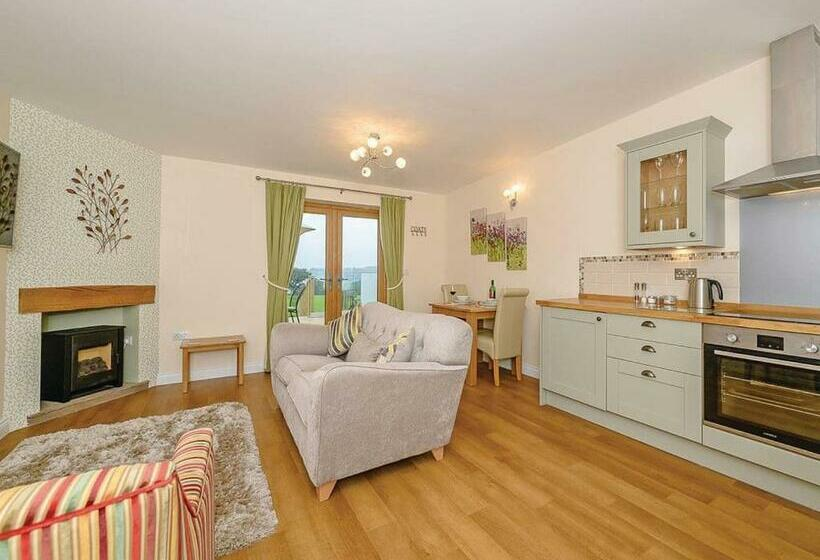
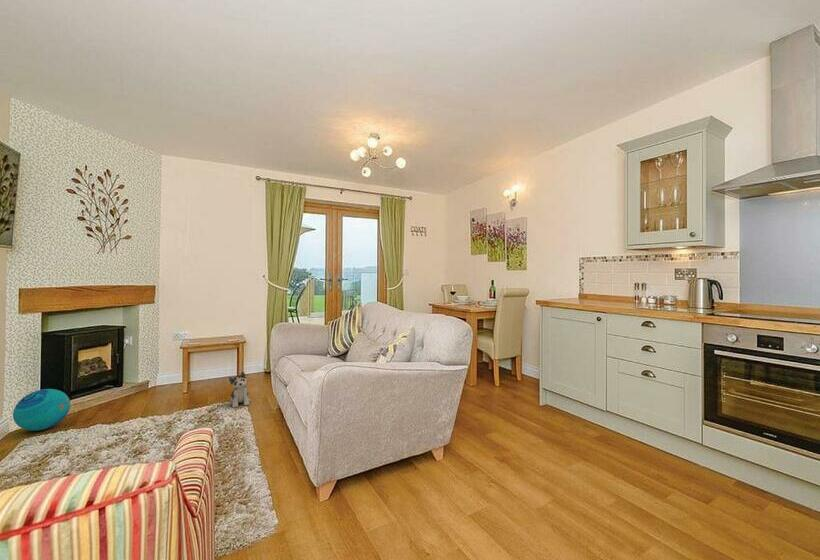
+ plush toy (239, 386)
+ decorative ball (42, 409)
